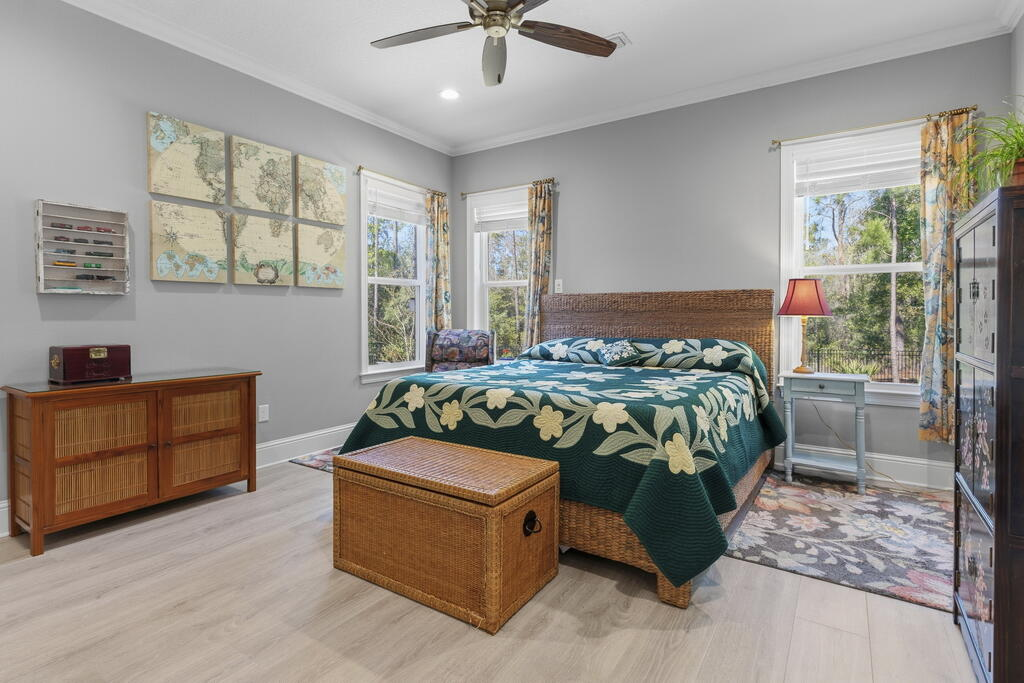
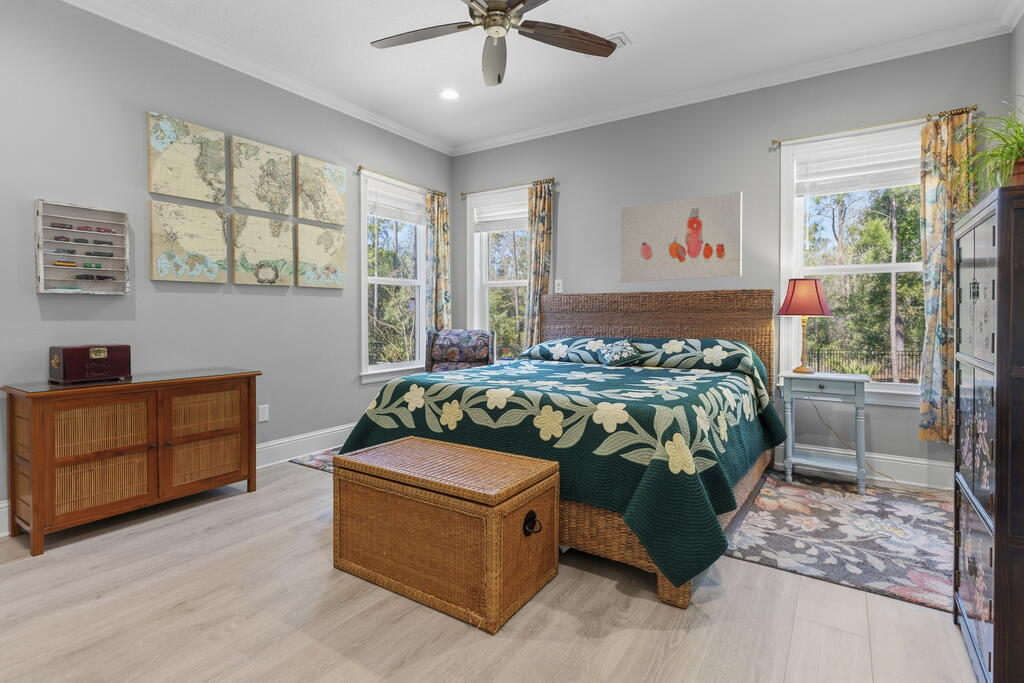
+ wall art (678, 239)
